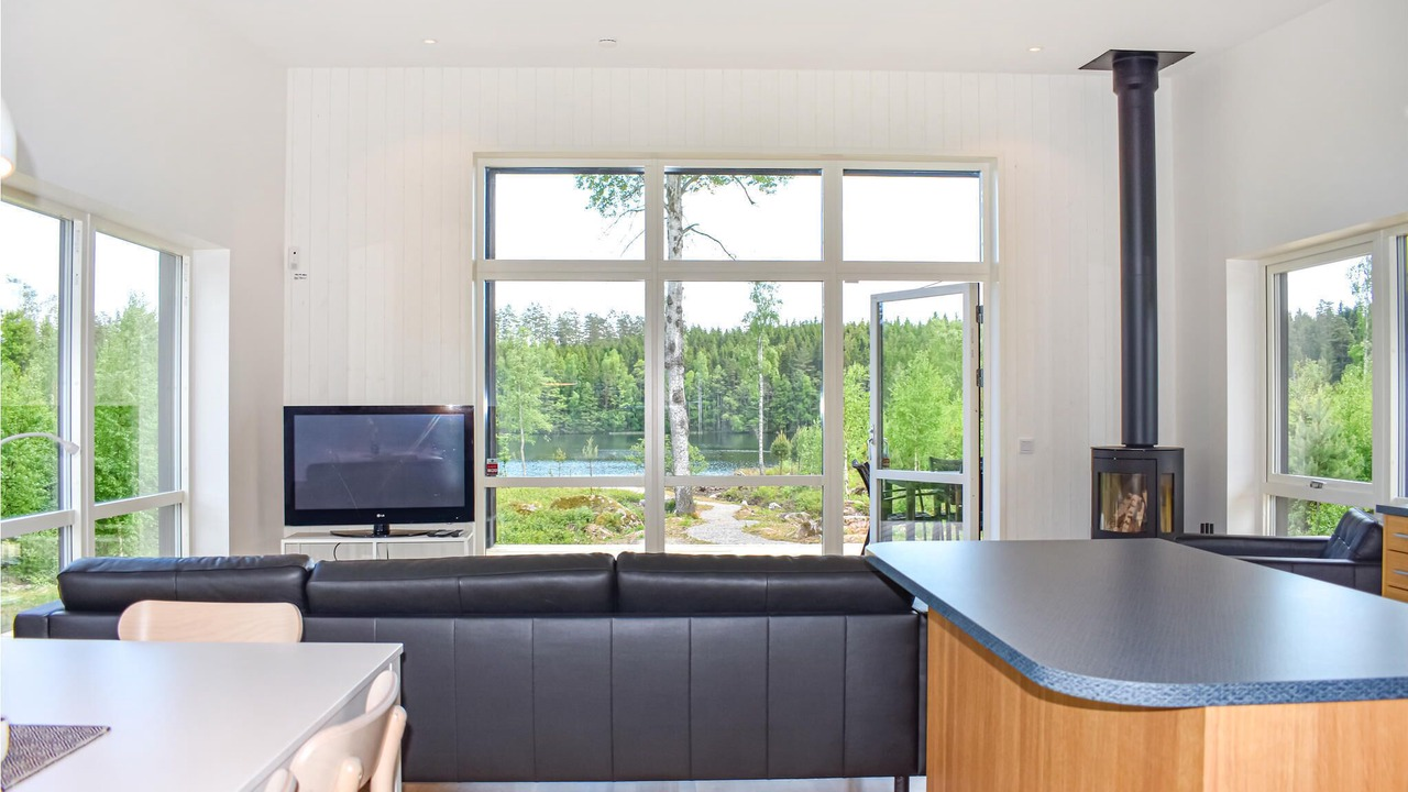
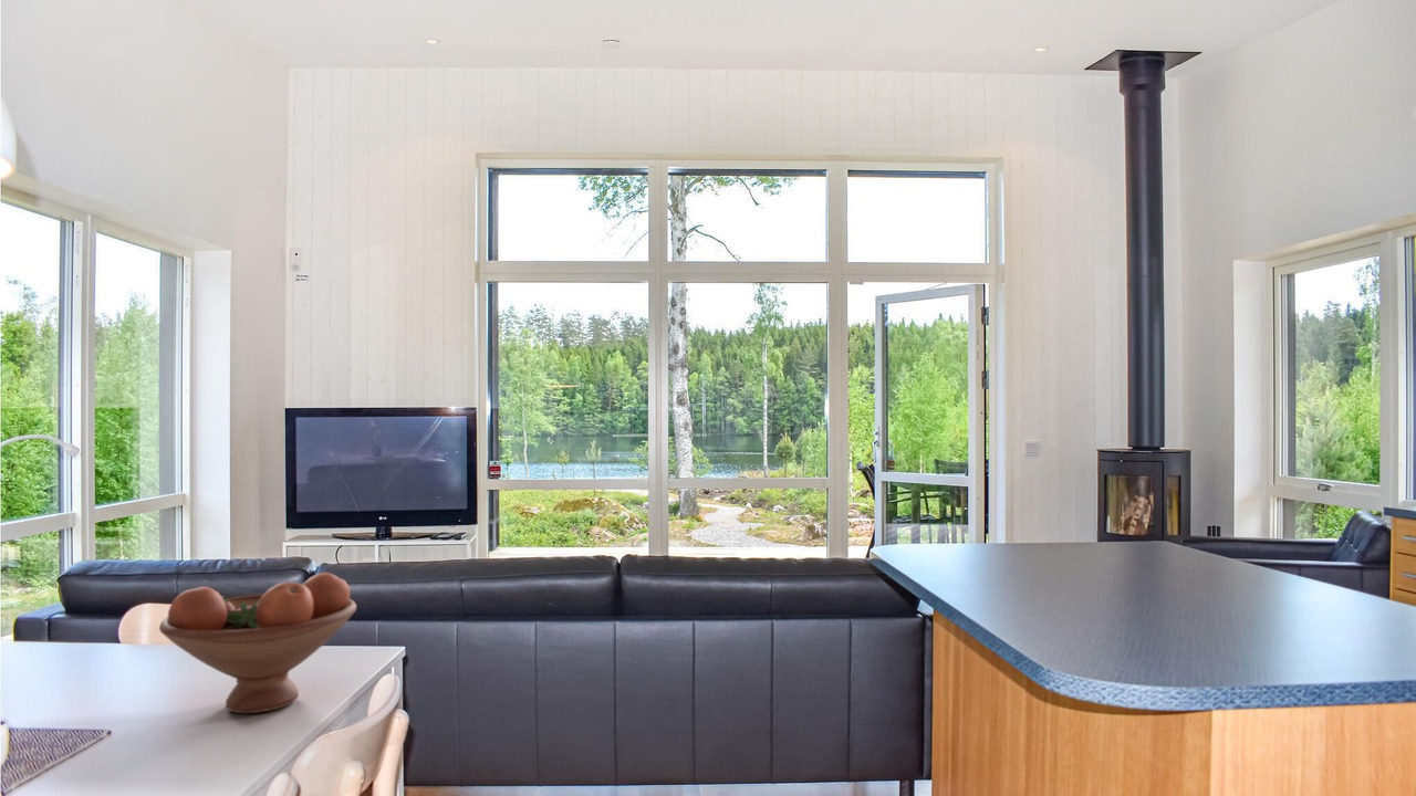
+ fruit bowl (262, 639)
